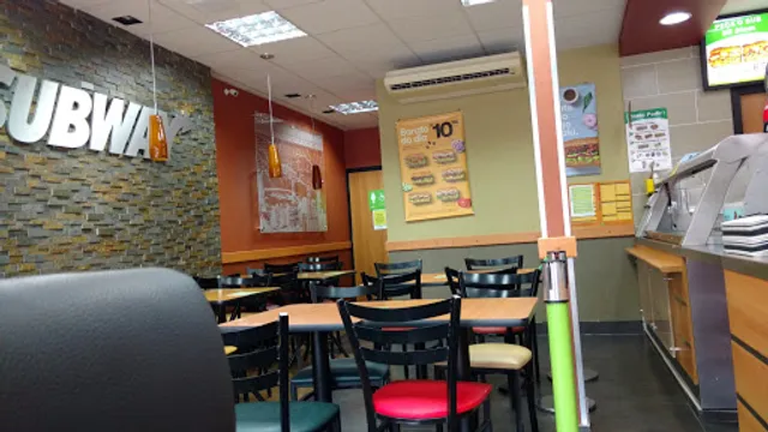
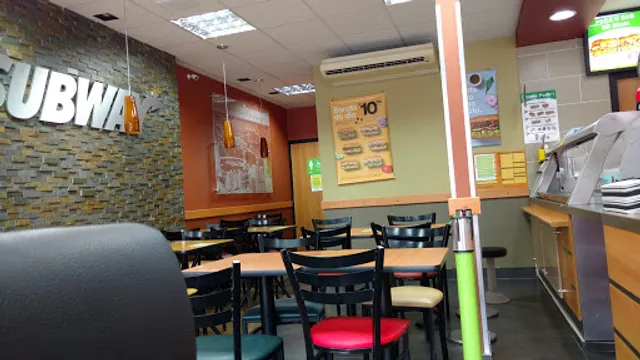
+ stool (491, 274)
